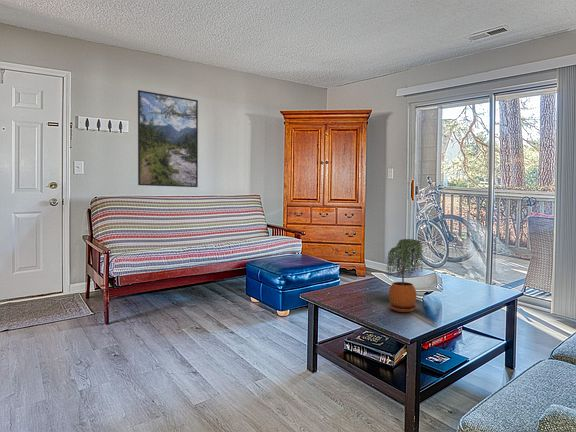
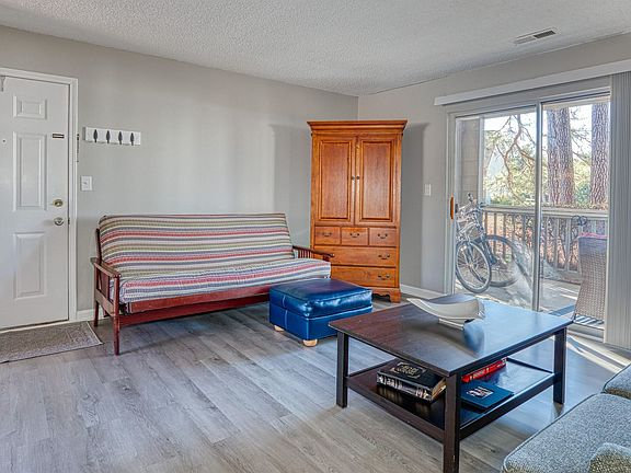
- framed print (169, 141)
- potted plant (403, 274)
